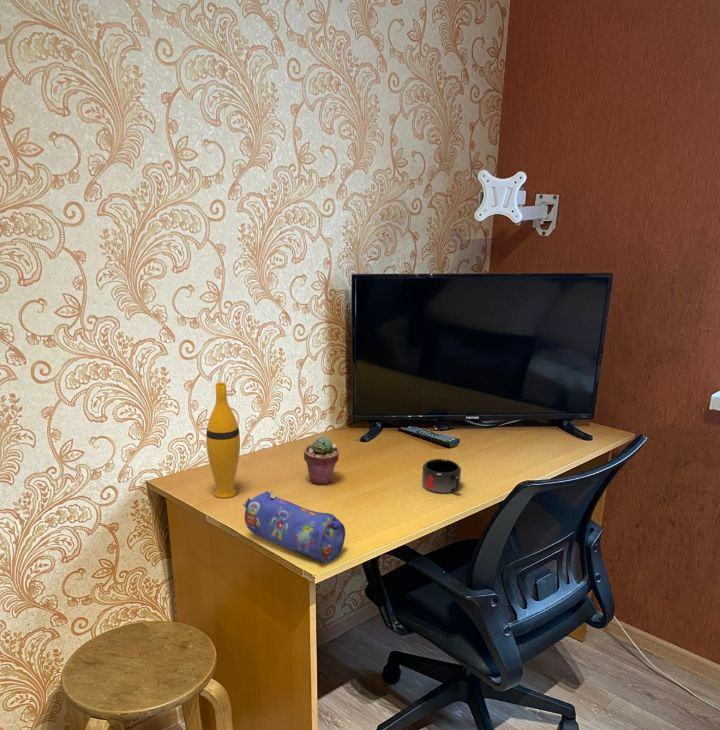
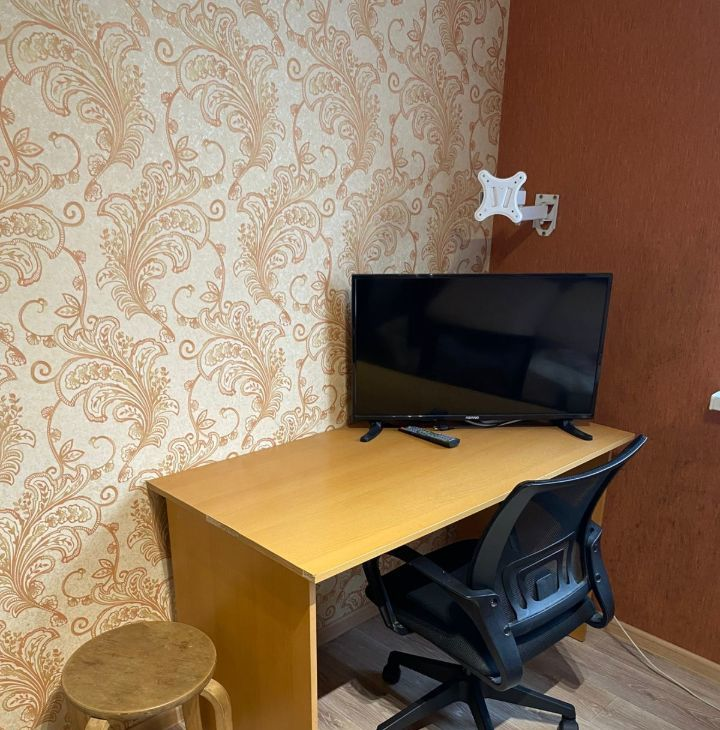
- pencil case (293, 524)
- vase (223, 439)
- mug (444, 477)
- potted succulent (321, 458)
